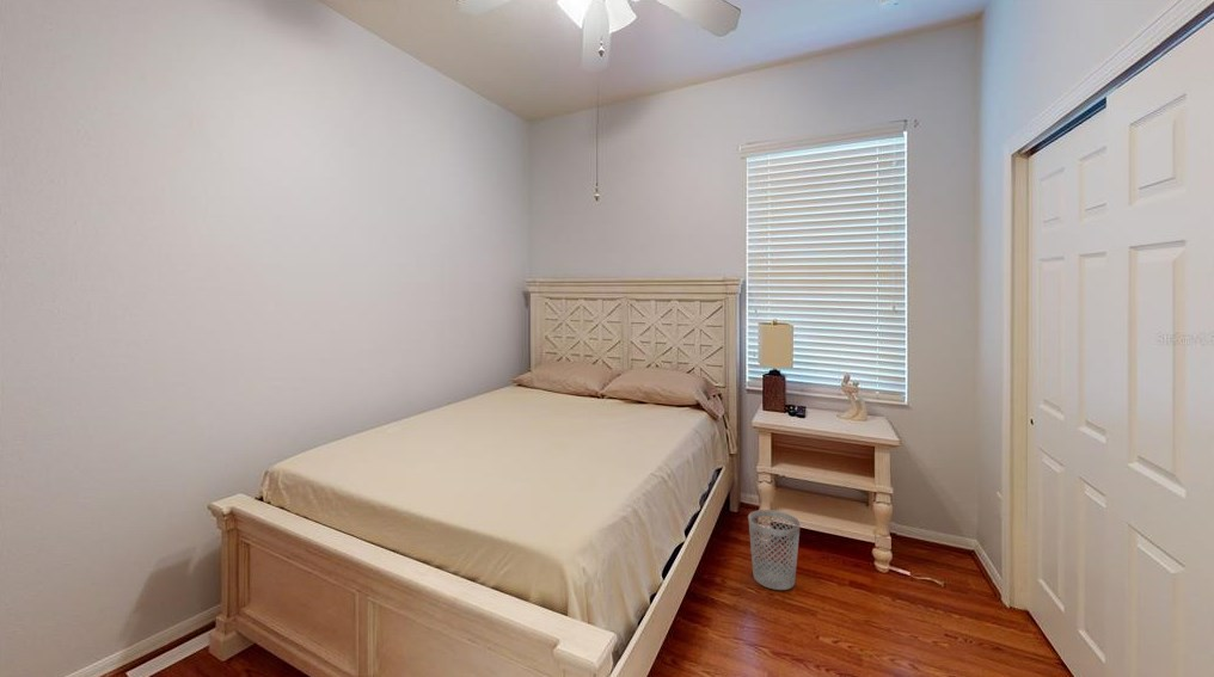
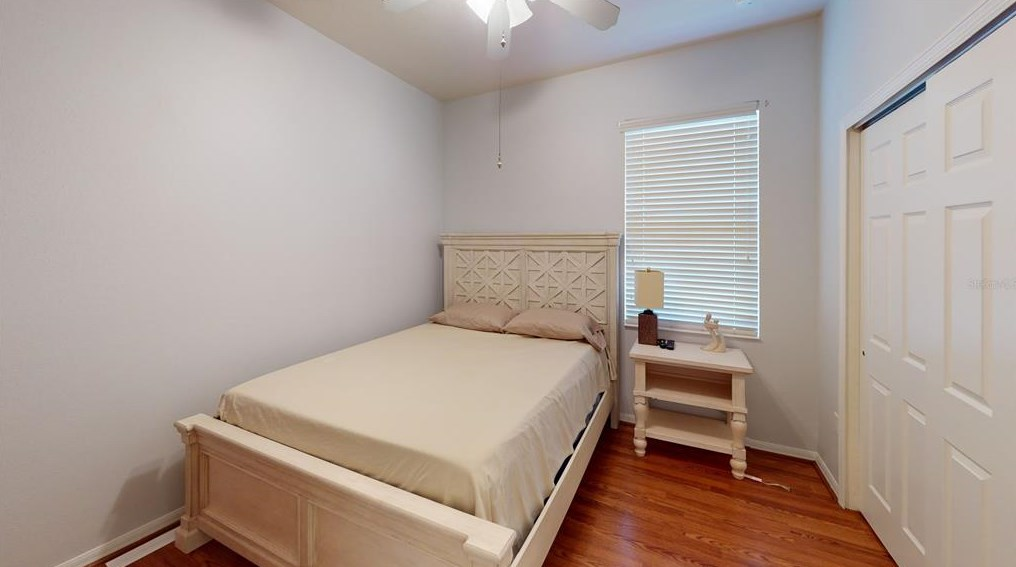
- wastebasket (773, 548)
